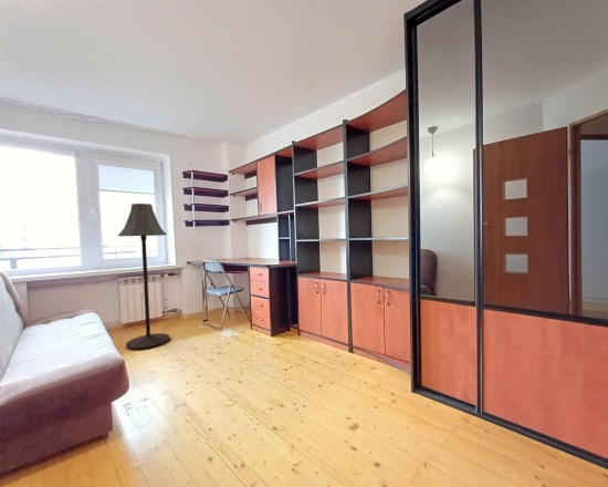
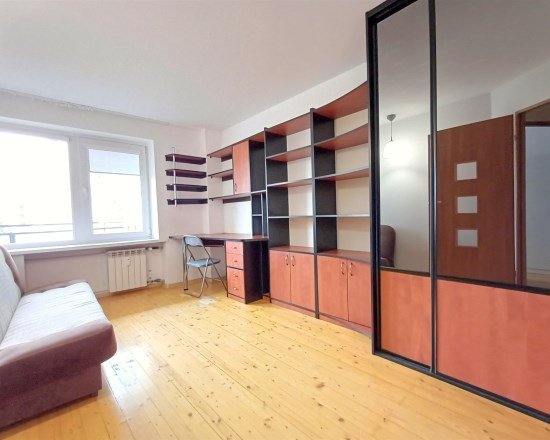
- floor lamp (145, 273)
